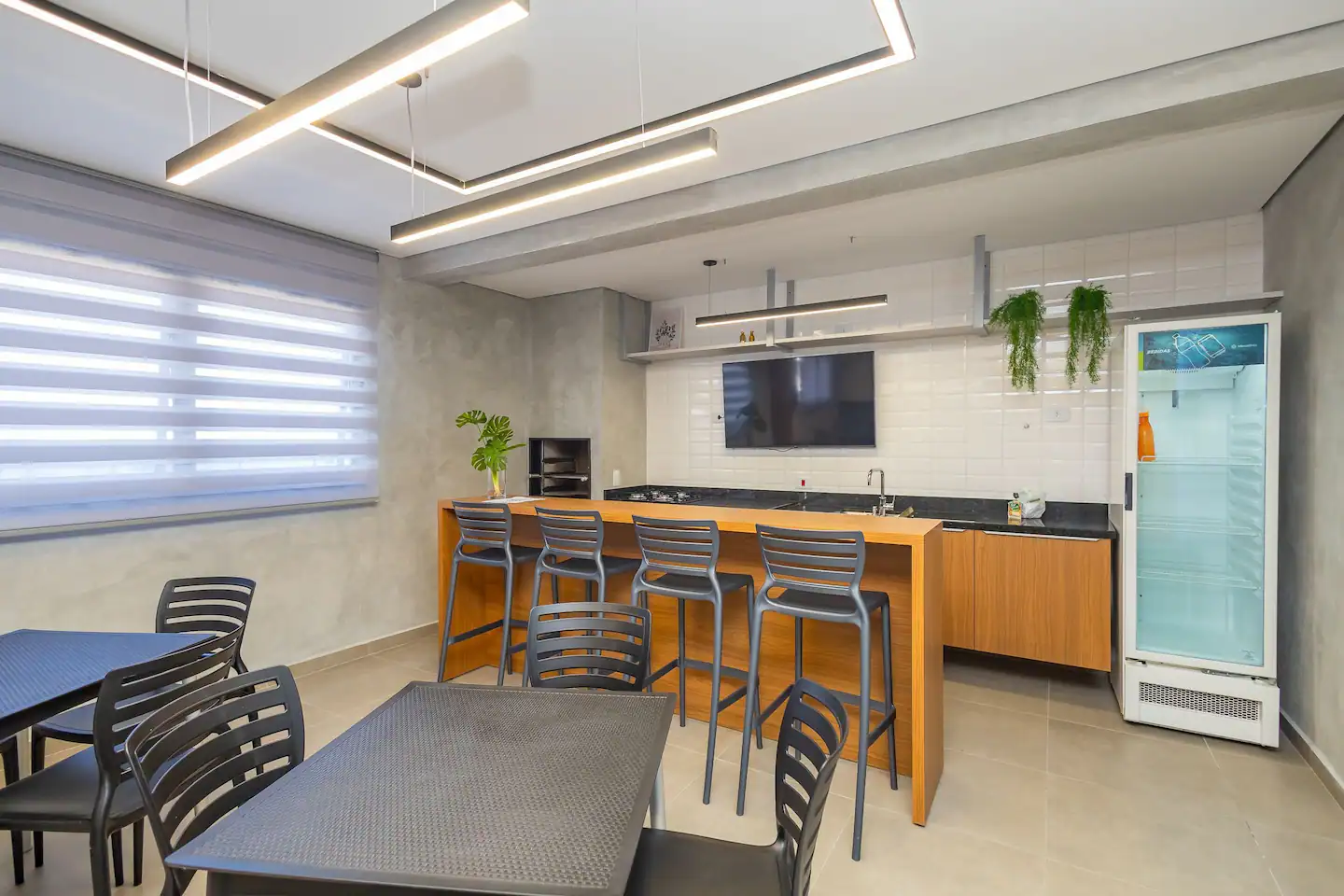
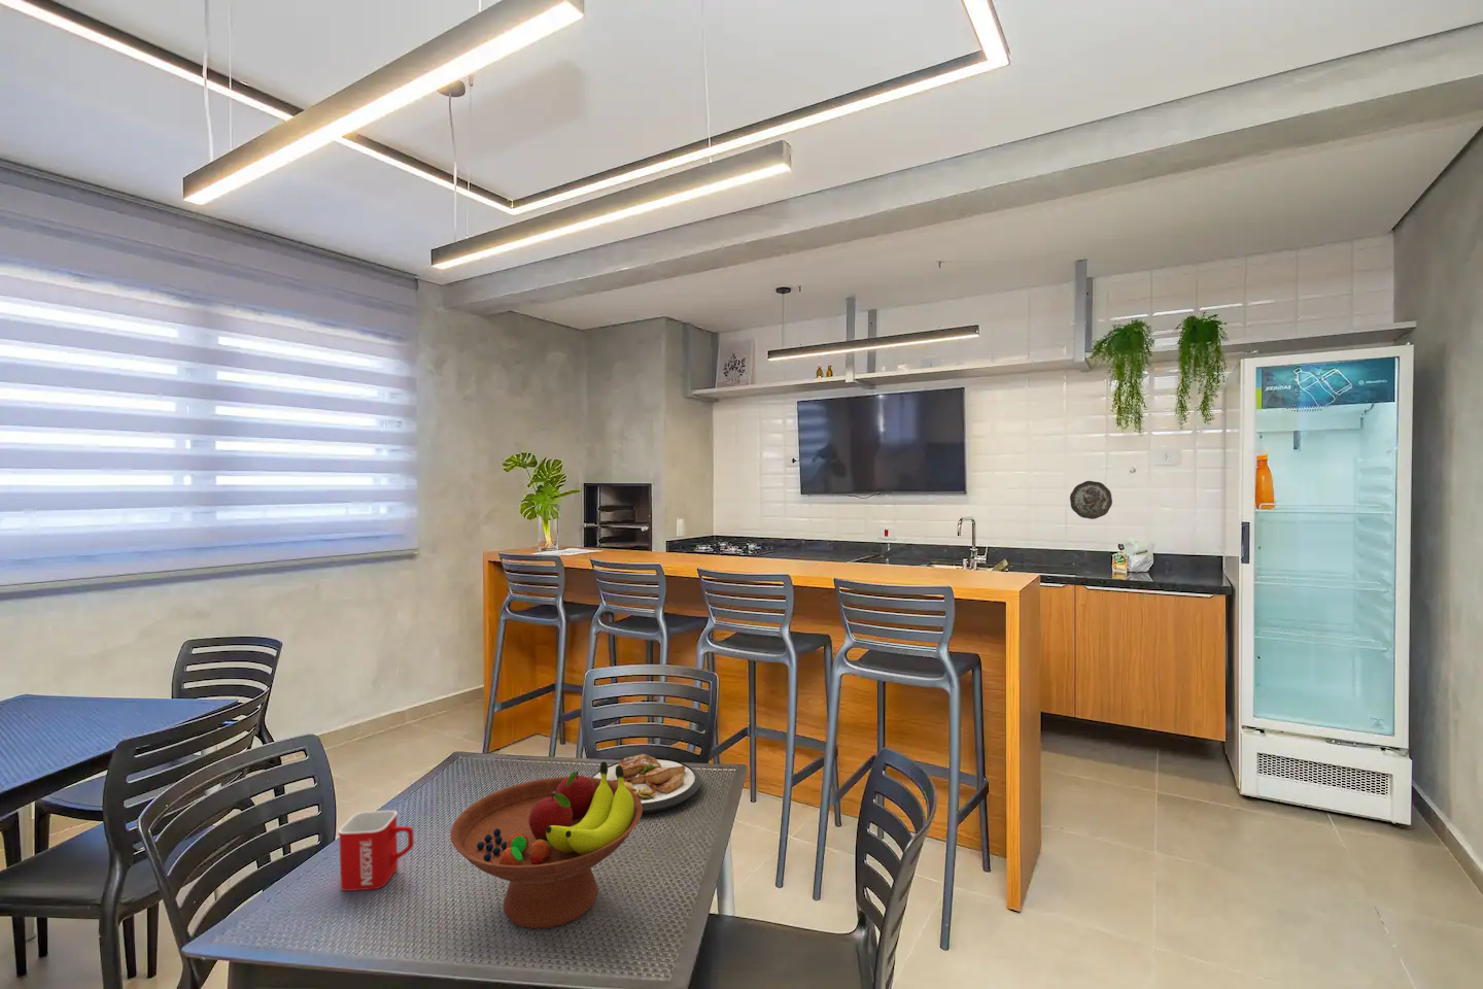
+ plate (642, 780)
+ decorative plate (1090, 500)
+ mug (378, 849)
+ fruit bowl (550, 842)
